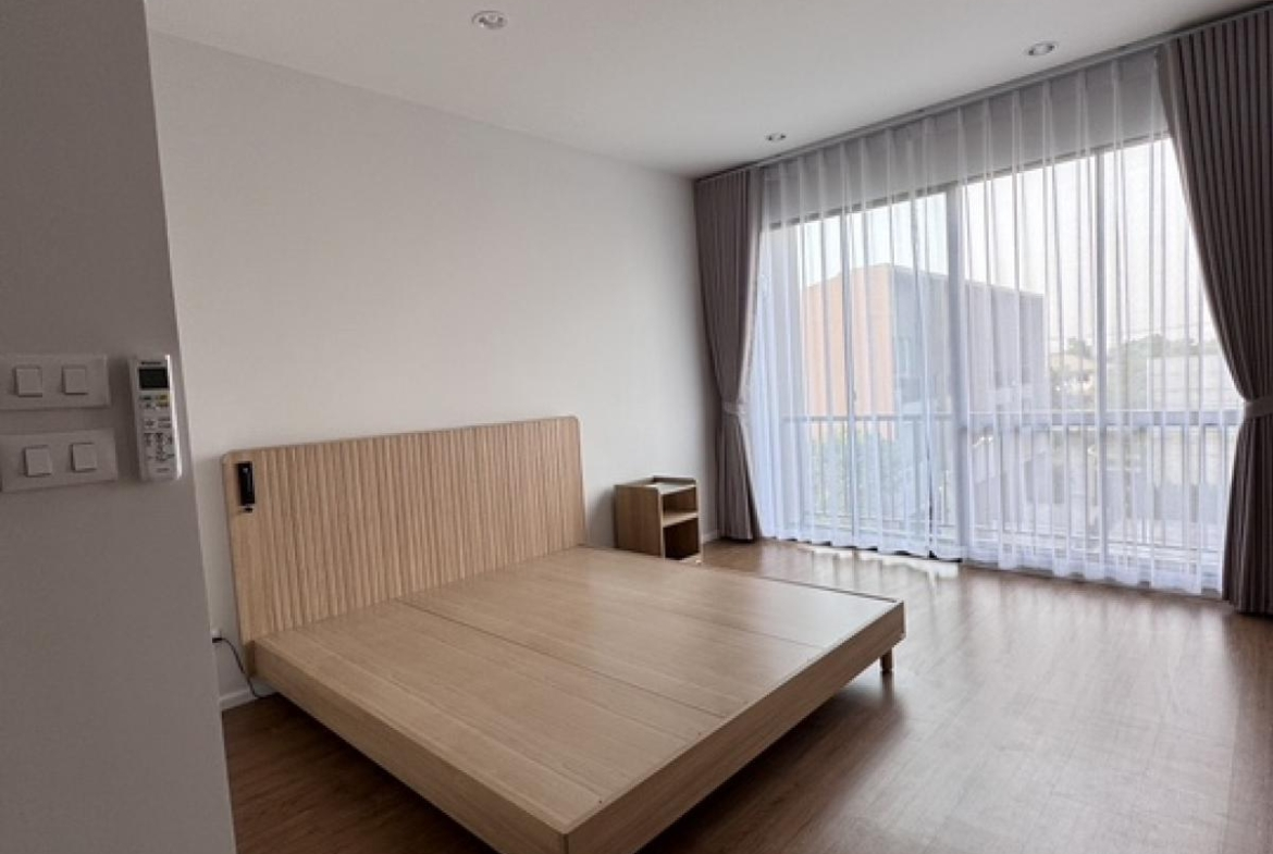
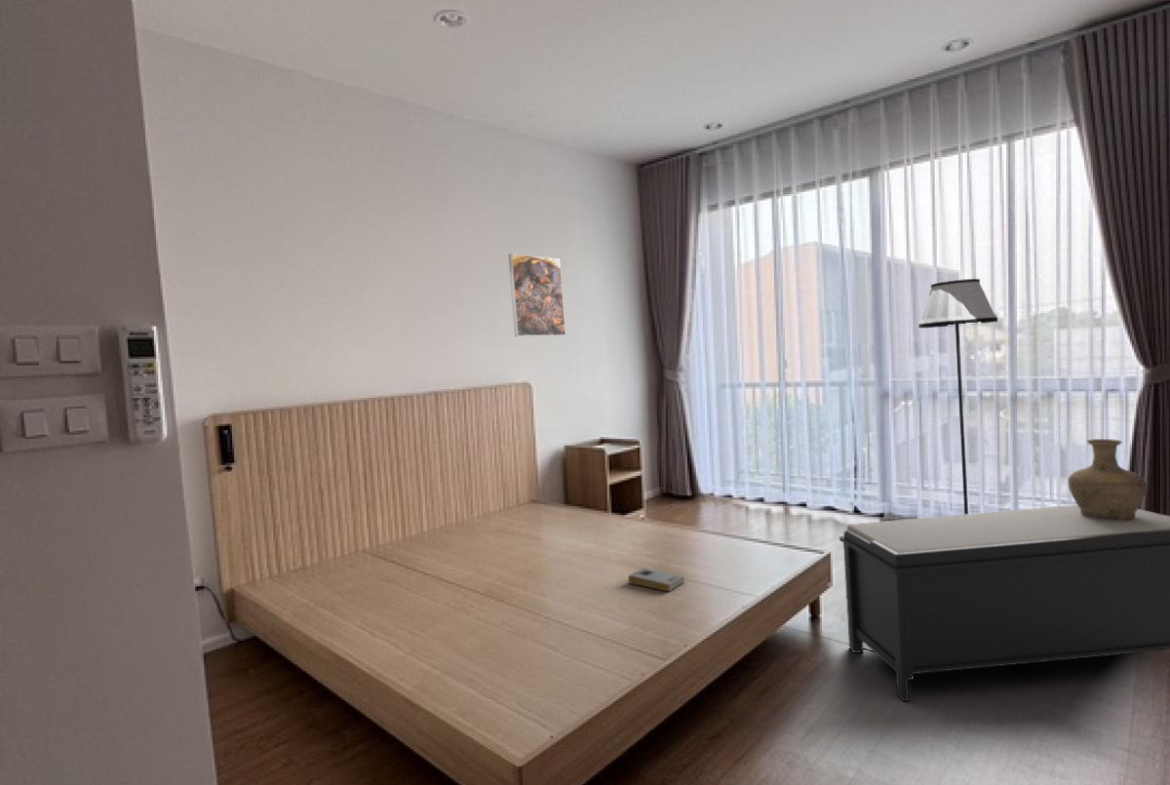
+ vase (1105, 478)
+ bench (1019, 592)
+ book (656, 578)
+ floor lamp (961, 411)
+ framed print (538, 296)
